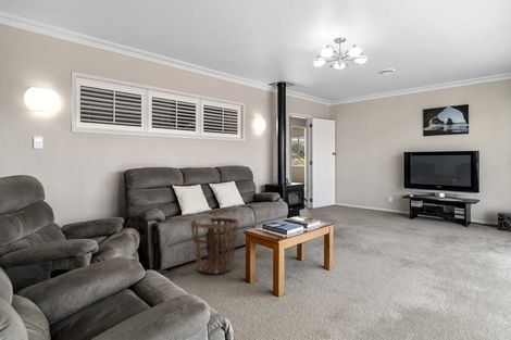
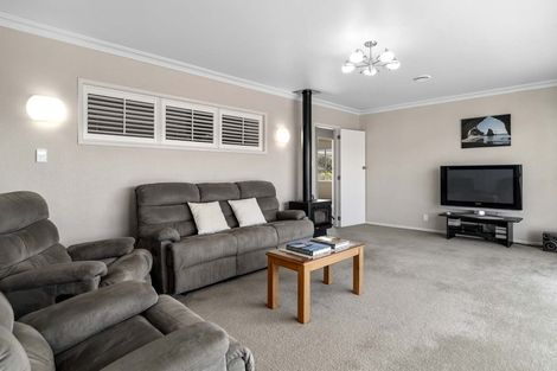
- basket (214, 243)
